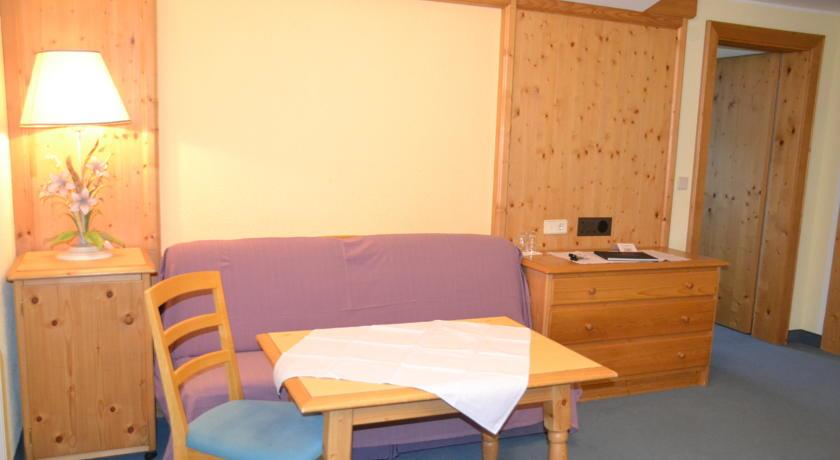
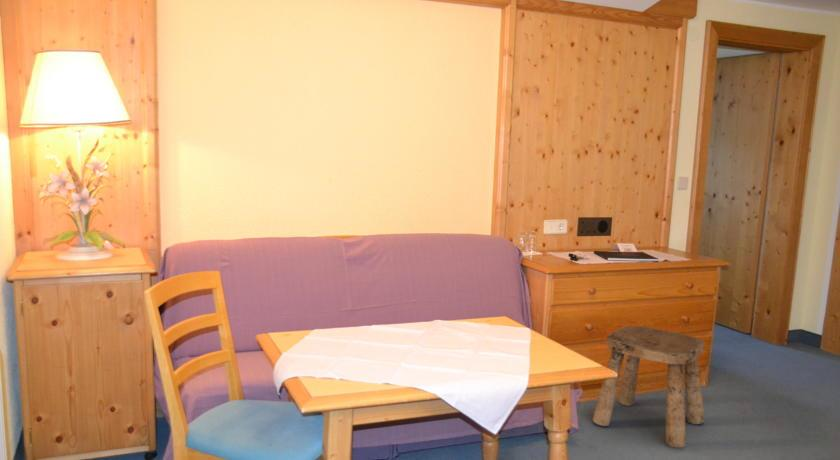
+ stool (637, 379)
